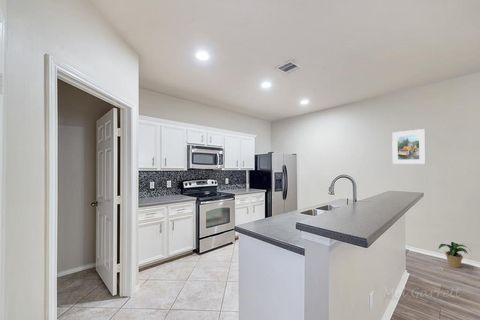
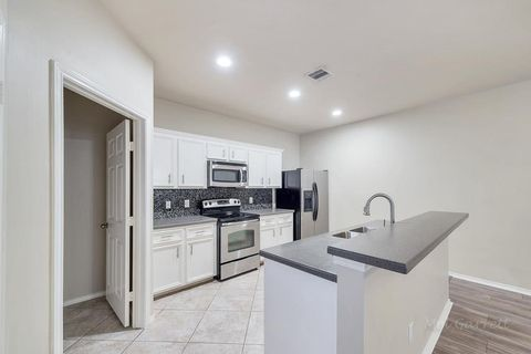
- potted plant (454, 254)
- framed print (408, 147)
